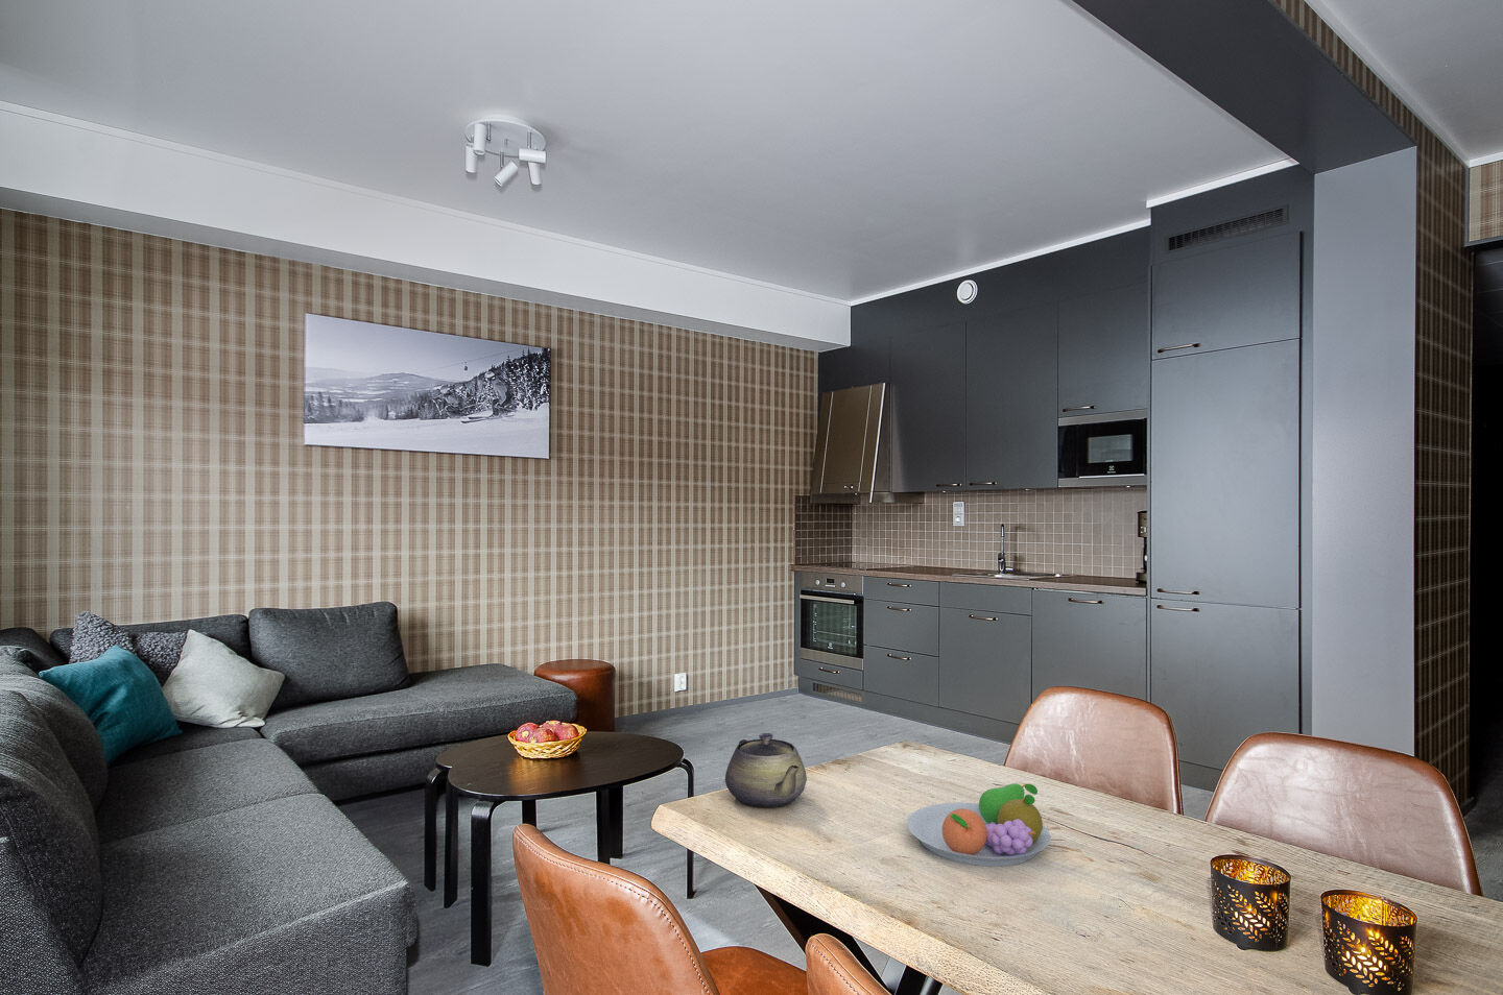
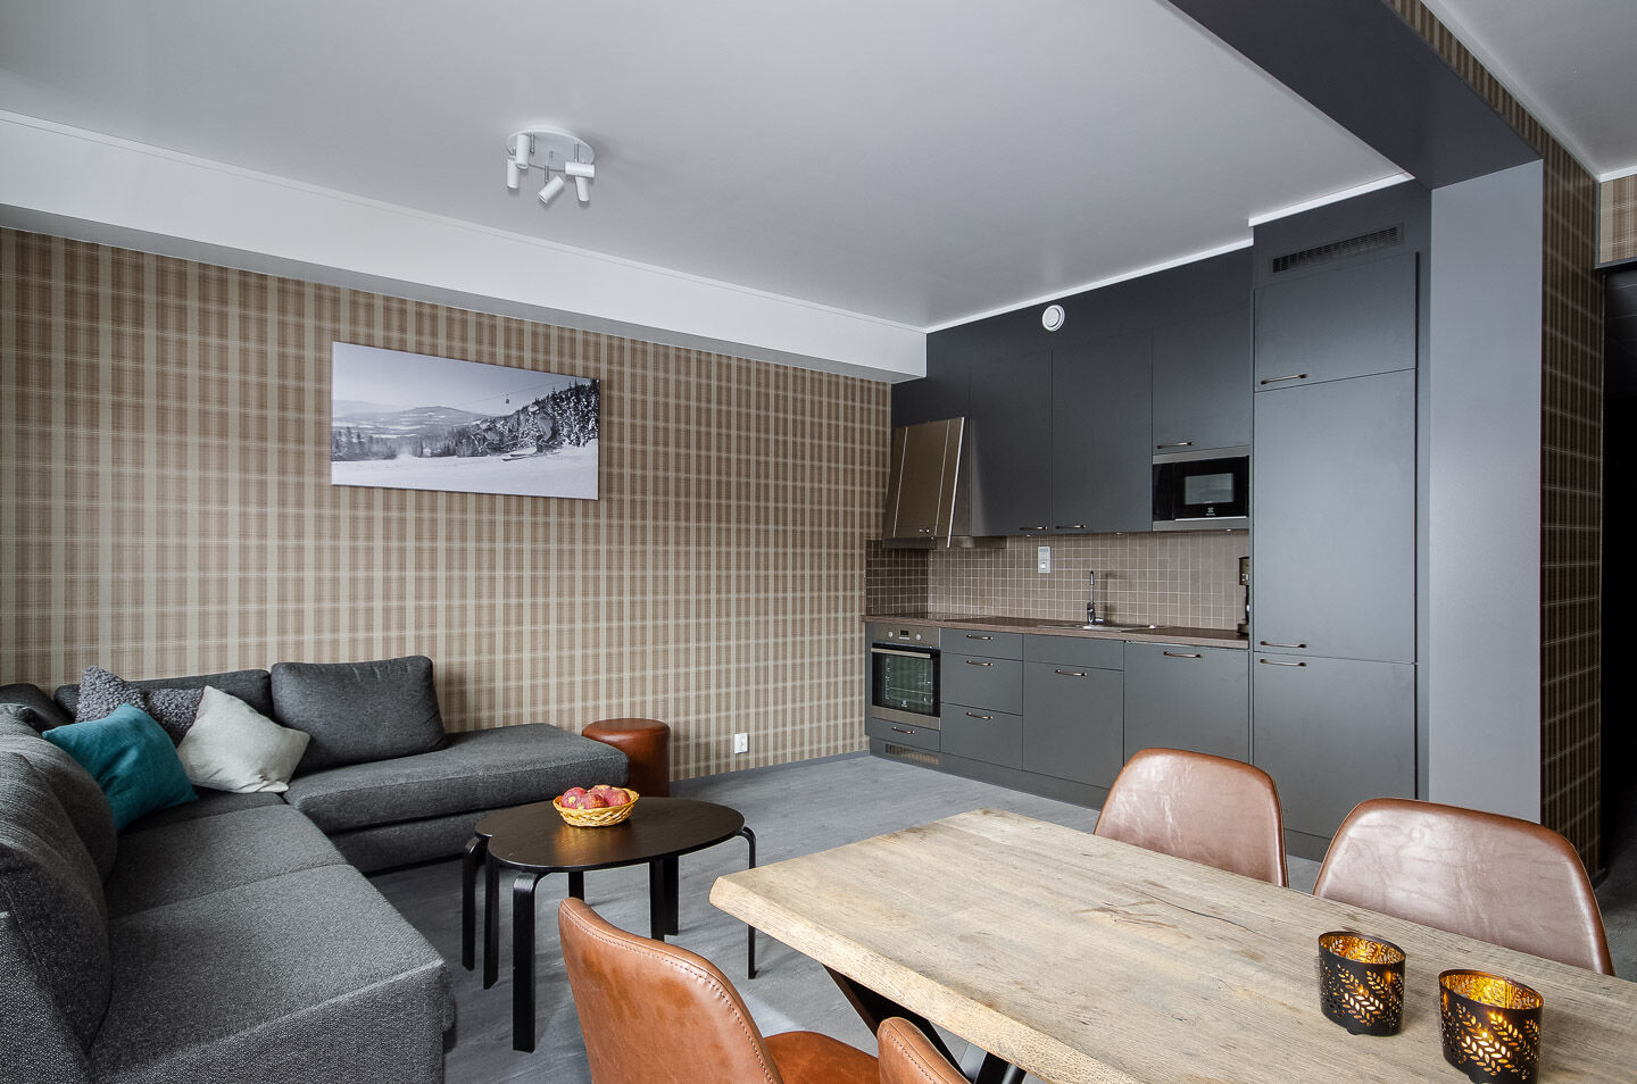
- fruit bowl (982, 814)
- teapot (768, 766)
